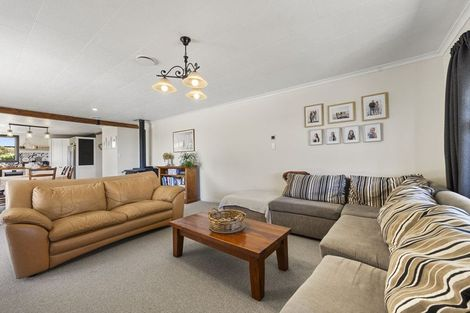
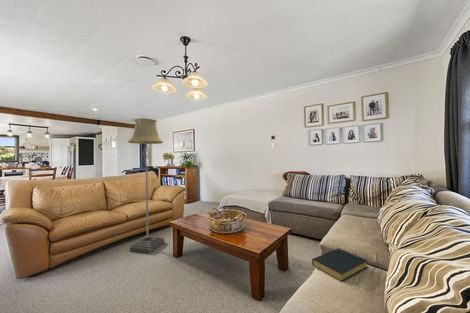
+ floor lamp (146, 183)
+ hardback book (339, 262)
